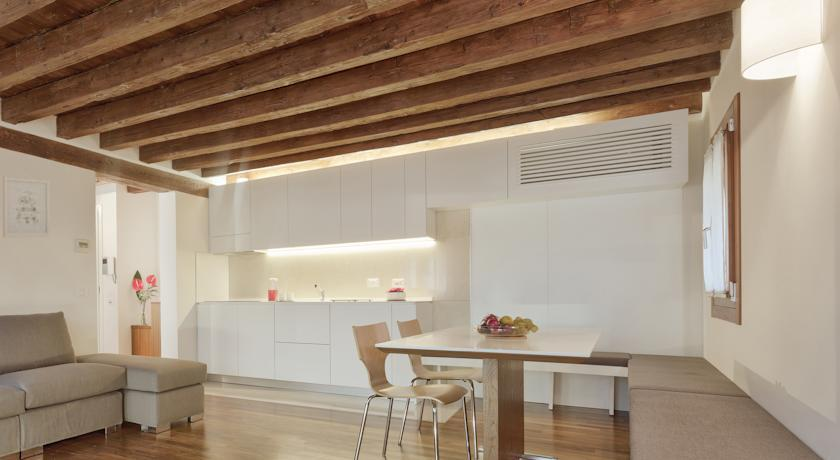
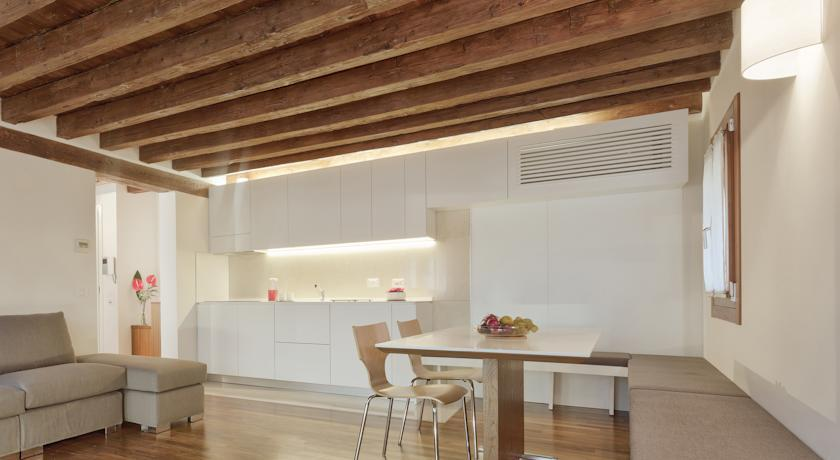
- wall art (27, 208)
